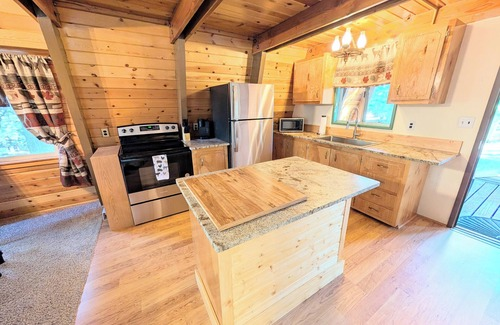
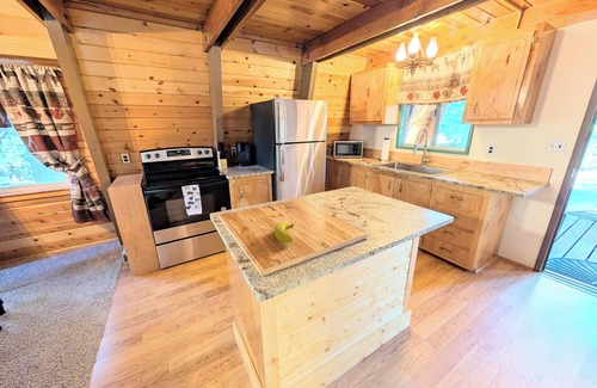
+ fruit (285, 232)
